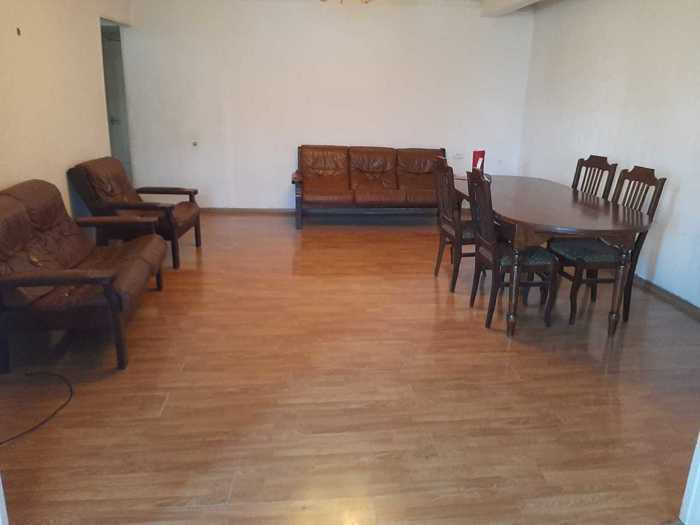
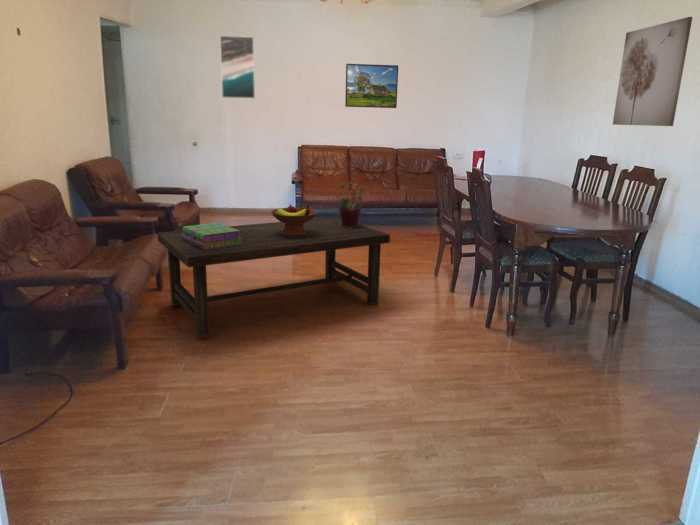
+ coffee table (276, 256)
+ fruit bowl (294, 218)
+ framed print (371, 86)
+ wall art (648, 76)
+ stack of books (210, 235)
+ potted plant (352, 203)
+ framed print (237, 67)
